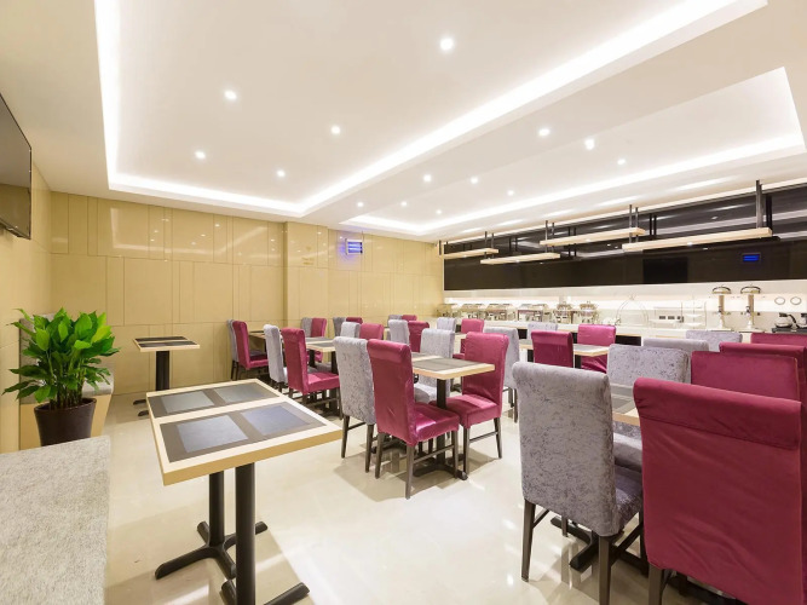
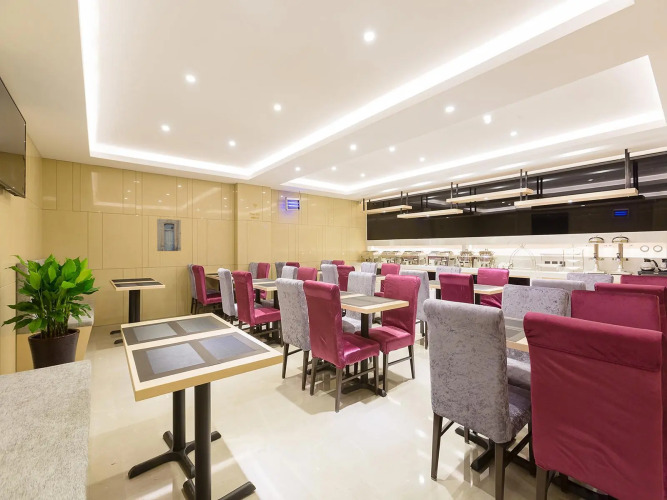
+ wall art (169, 235)
